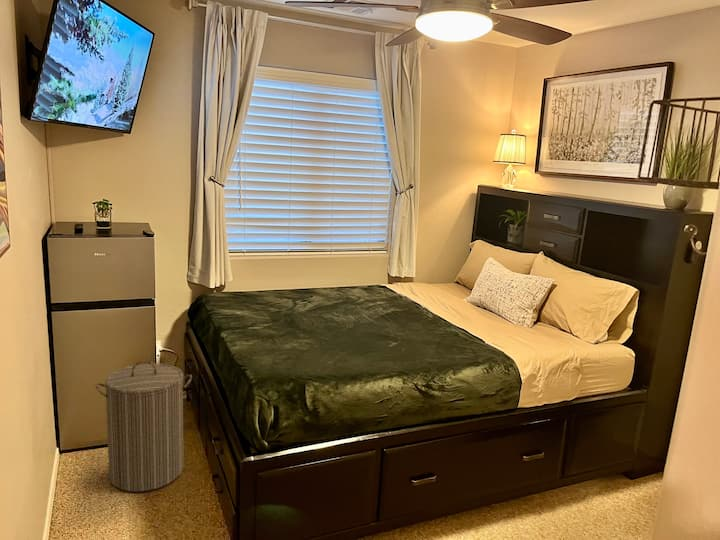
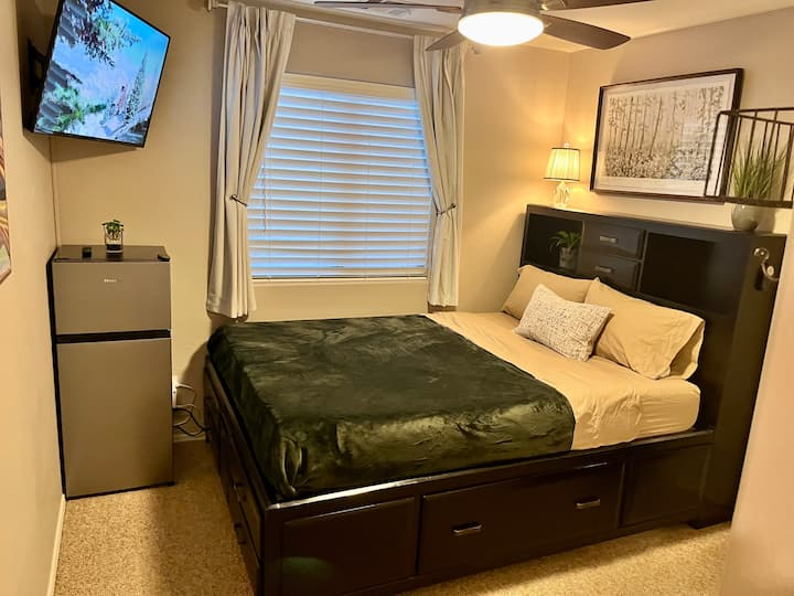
- laundry hamper (146, 417)
